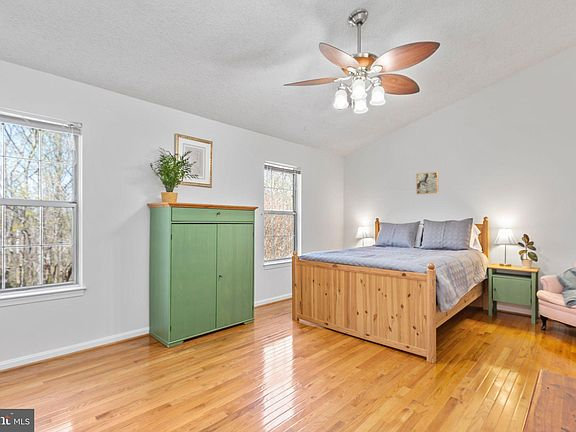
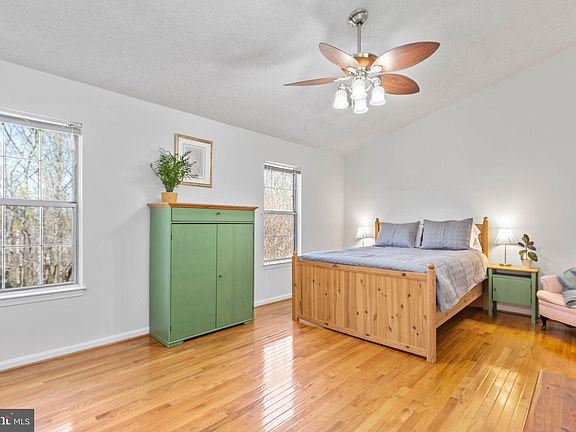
- wall art (427, 183)
